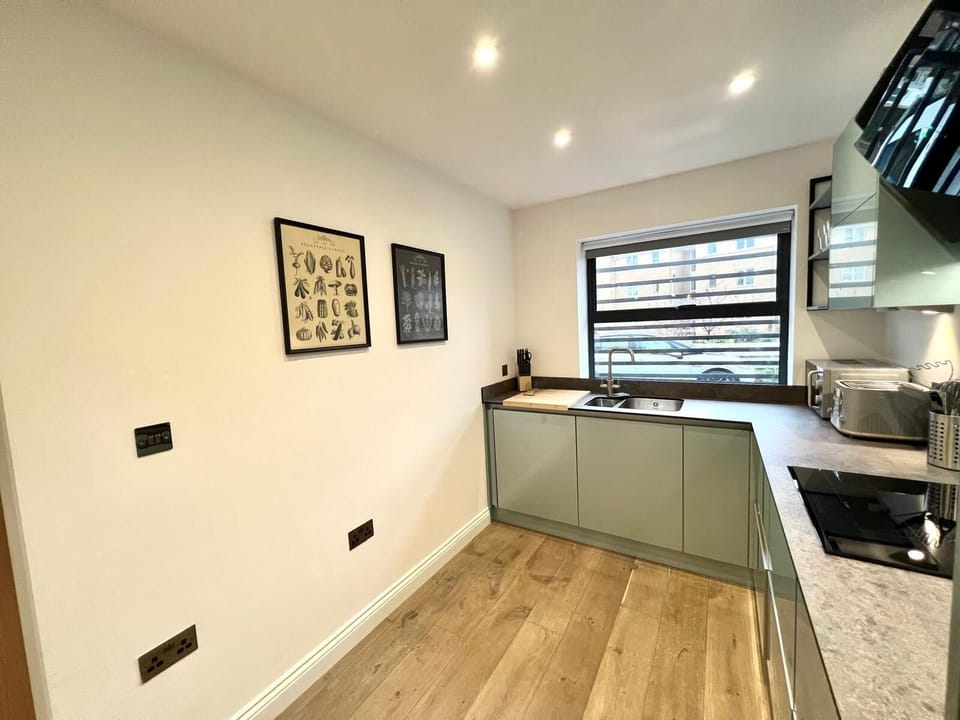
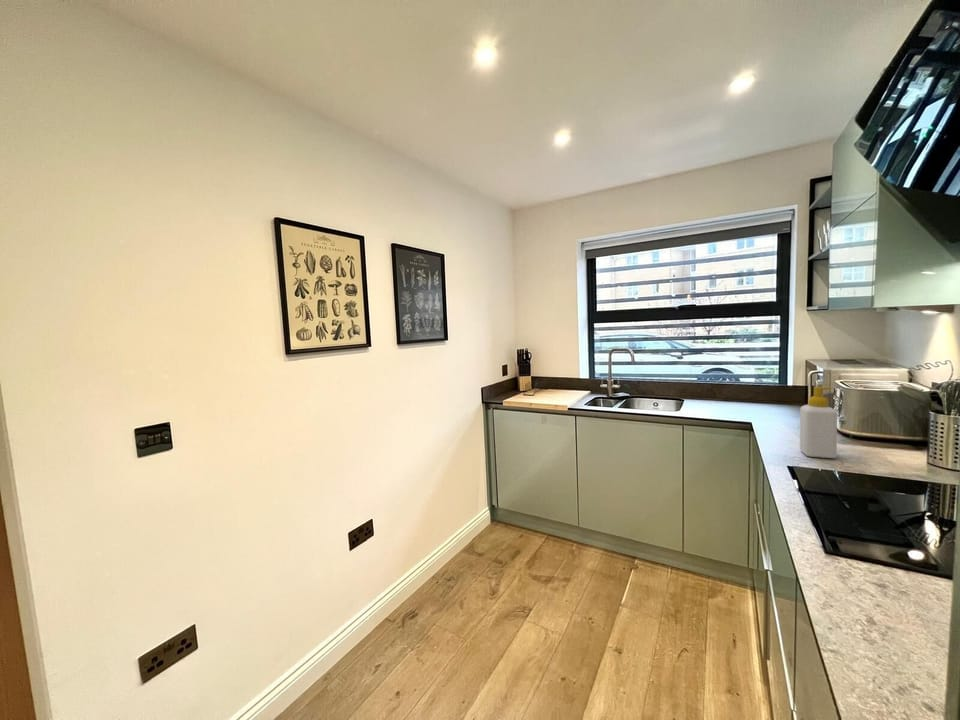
+ soap bottle (817, 421)
